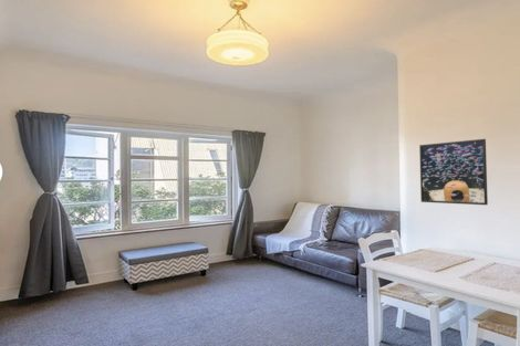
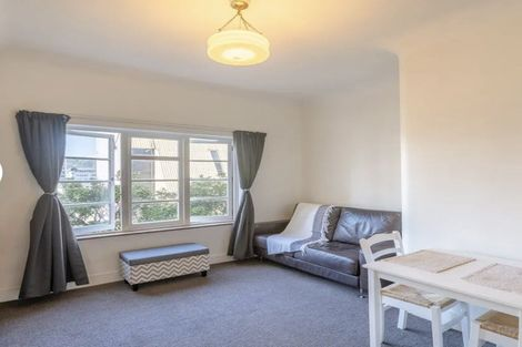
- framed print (450, 172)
